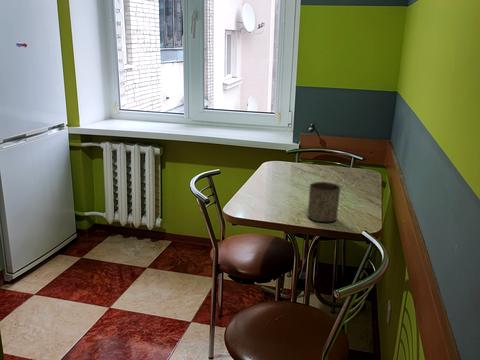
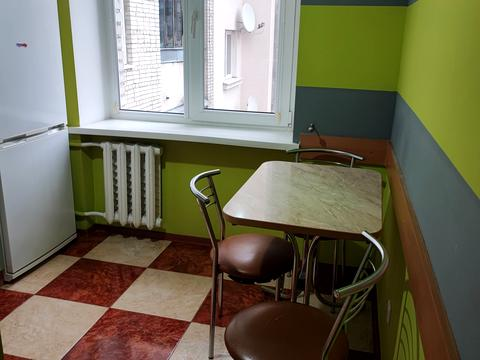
- cup (323, 202)
